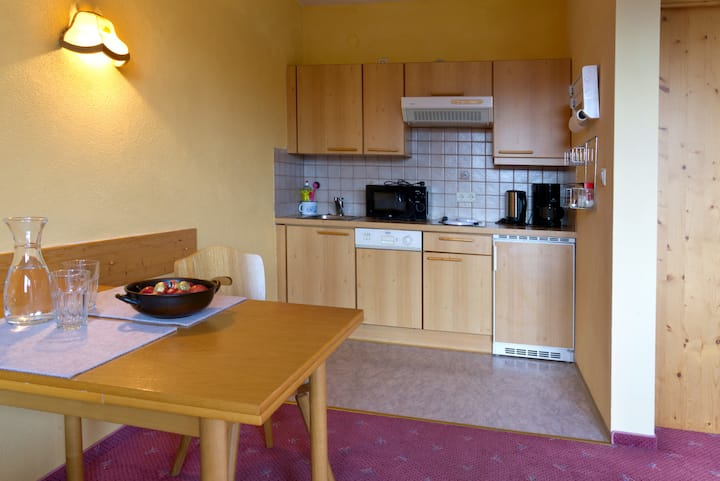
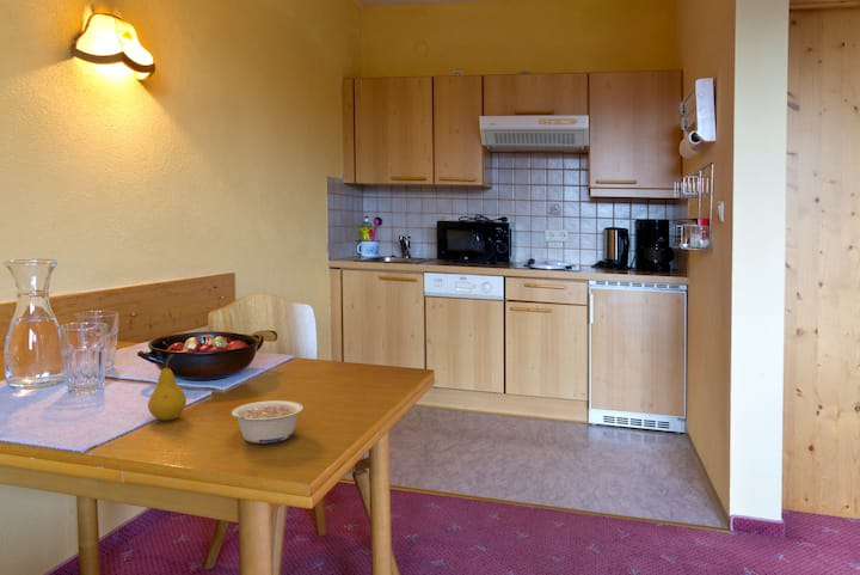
+ fruit (166, 387)
+ legume (268, 420)
